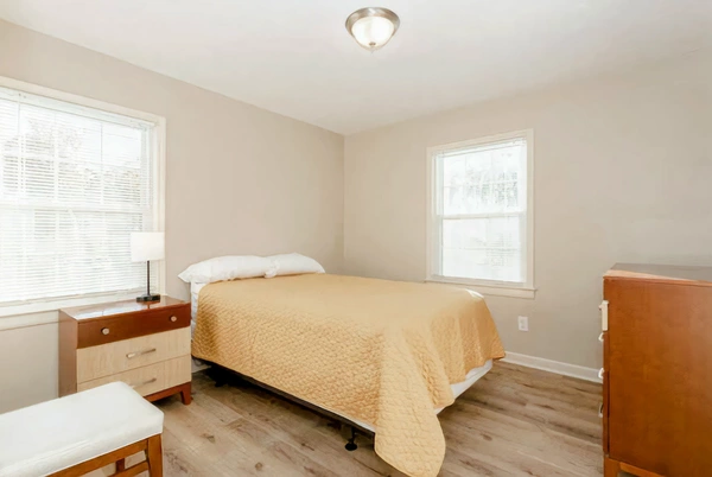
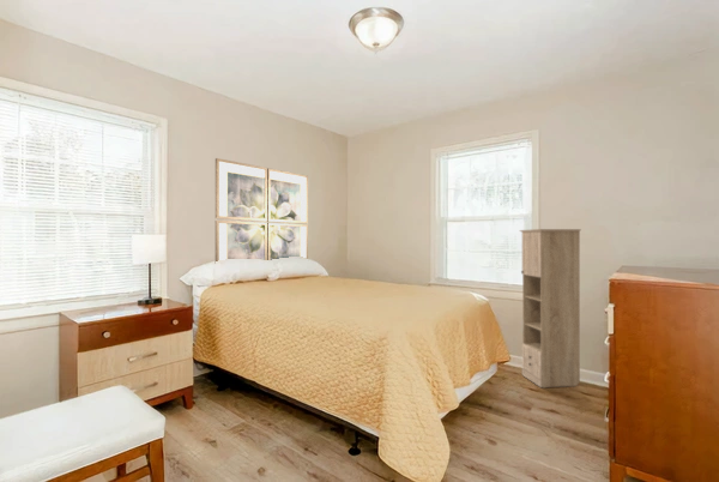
+ wall art (267, 221)
+ storage cabinet (549, 305)
